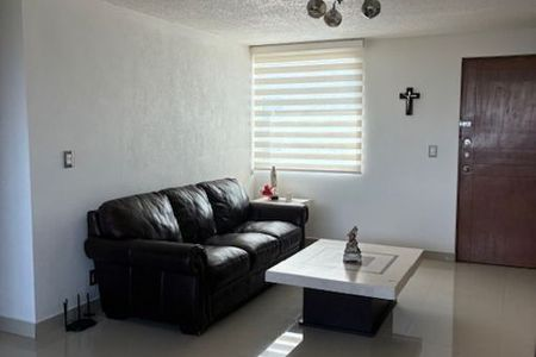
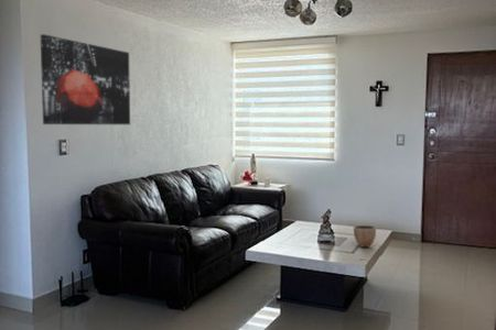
+ decorative bowl (364, 237)
+ wall art (90, 85)
